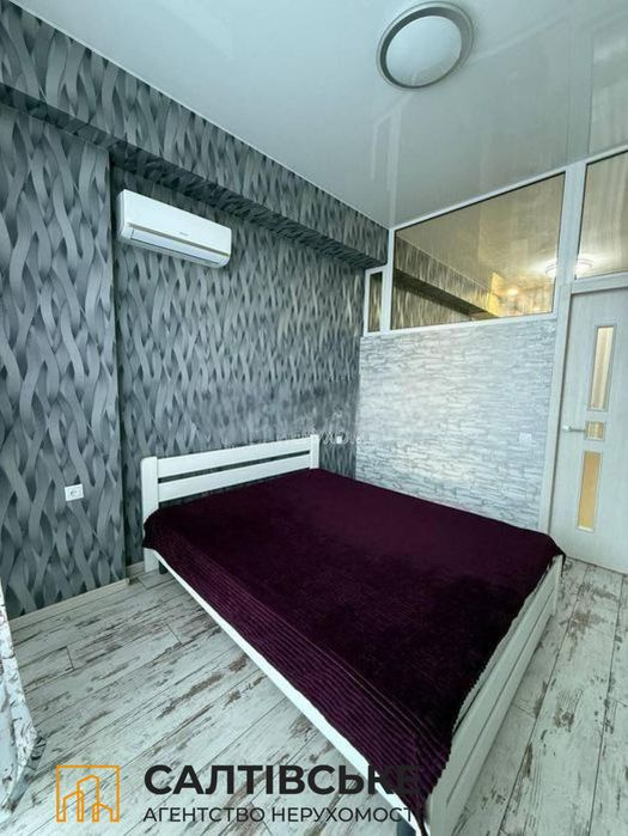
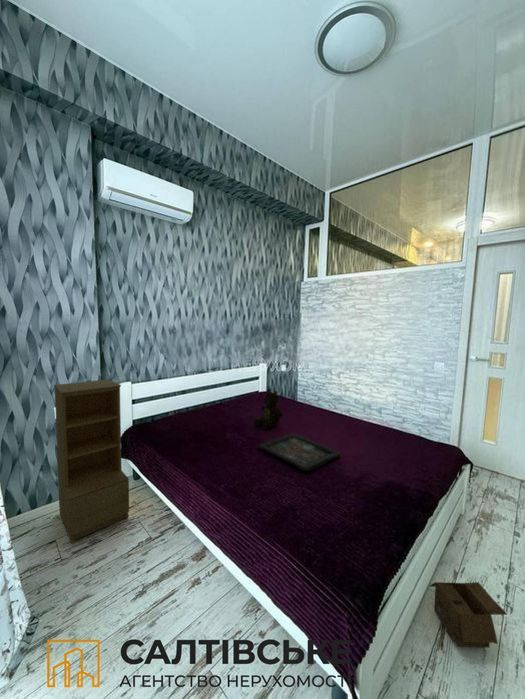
+ carton (462, 610)
+ teddy bear (268, 408)
+ decorative tray (298, 450)
+ bookshelf (92, 453)
